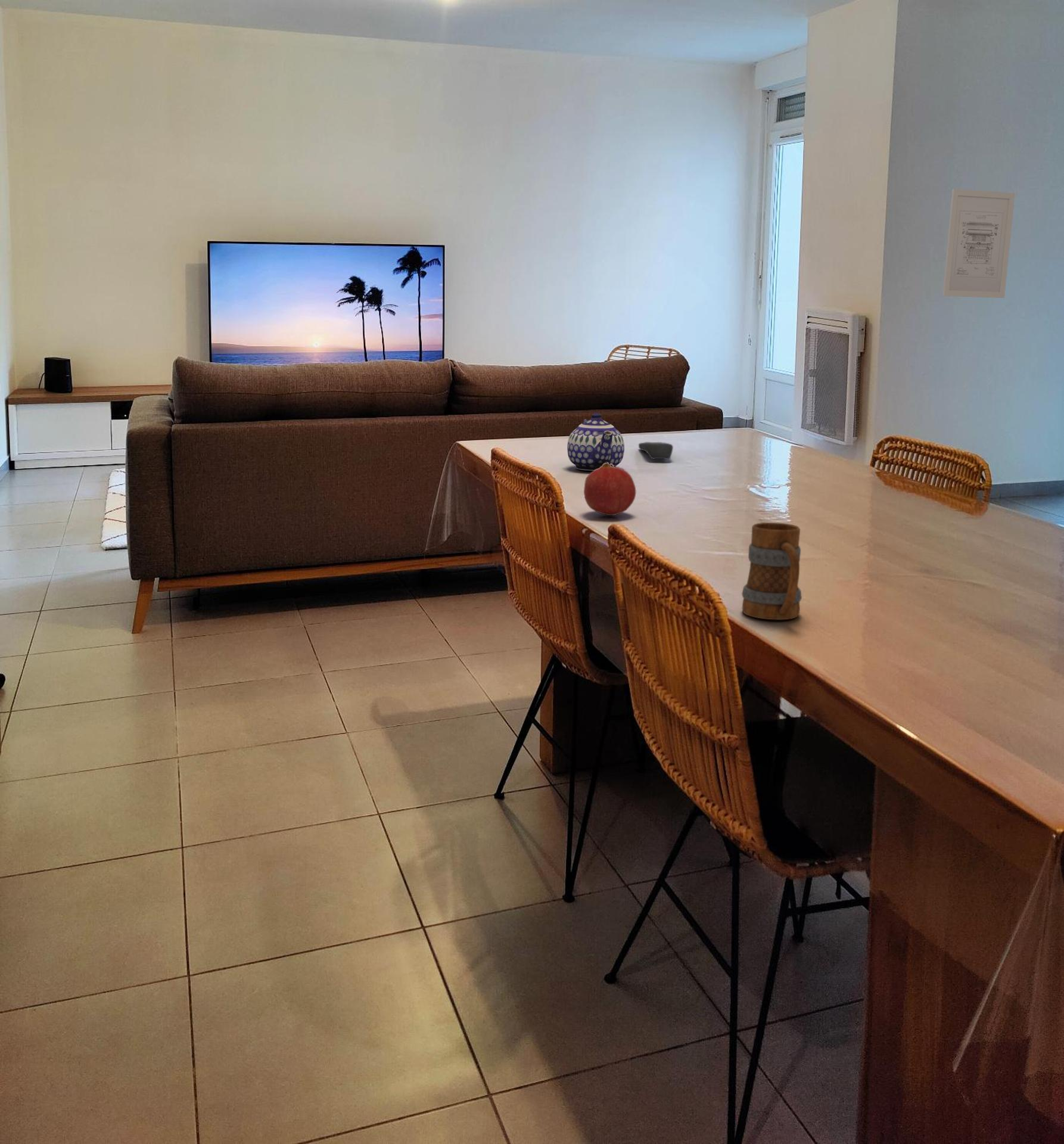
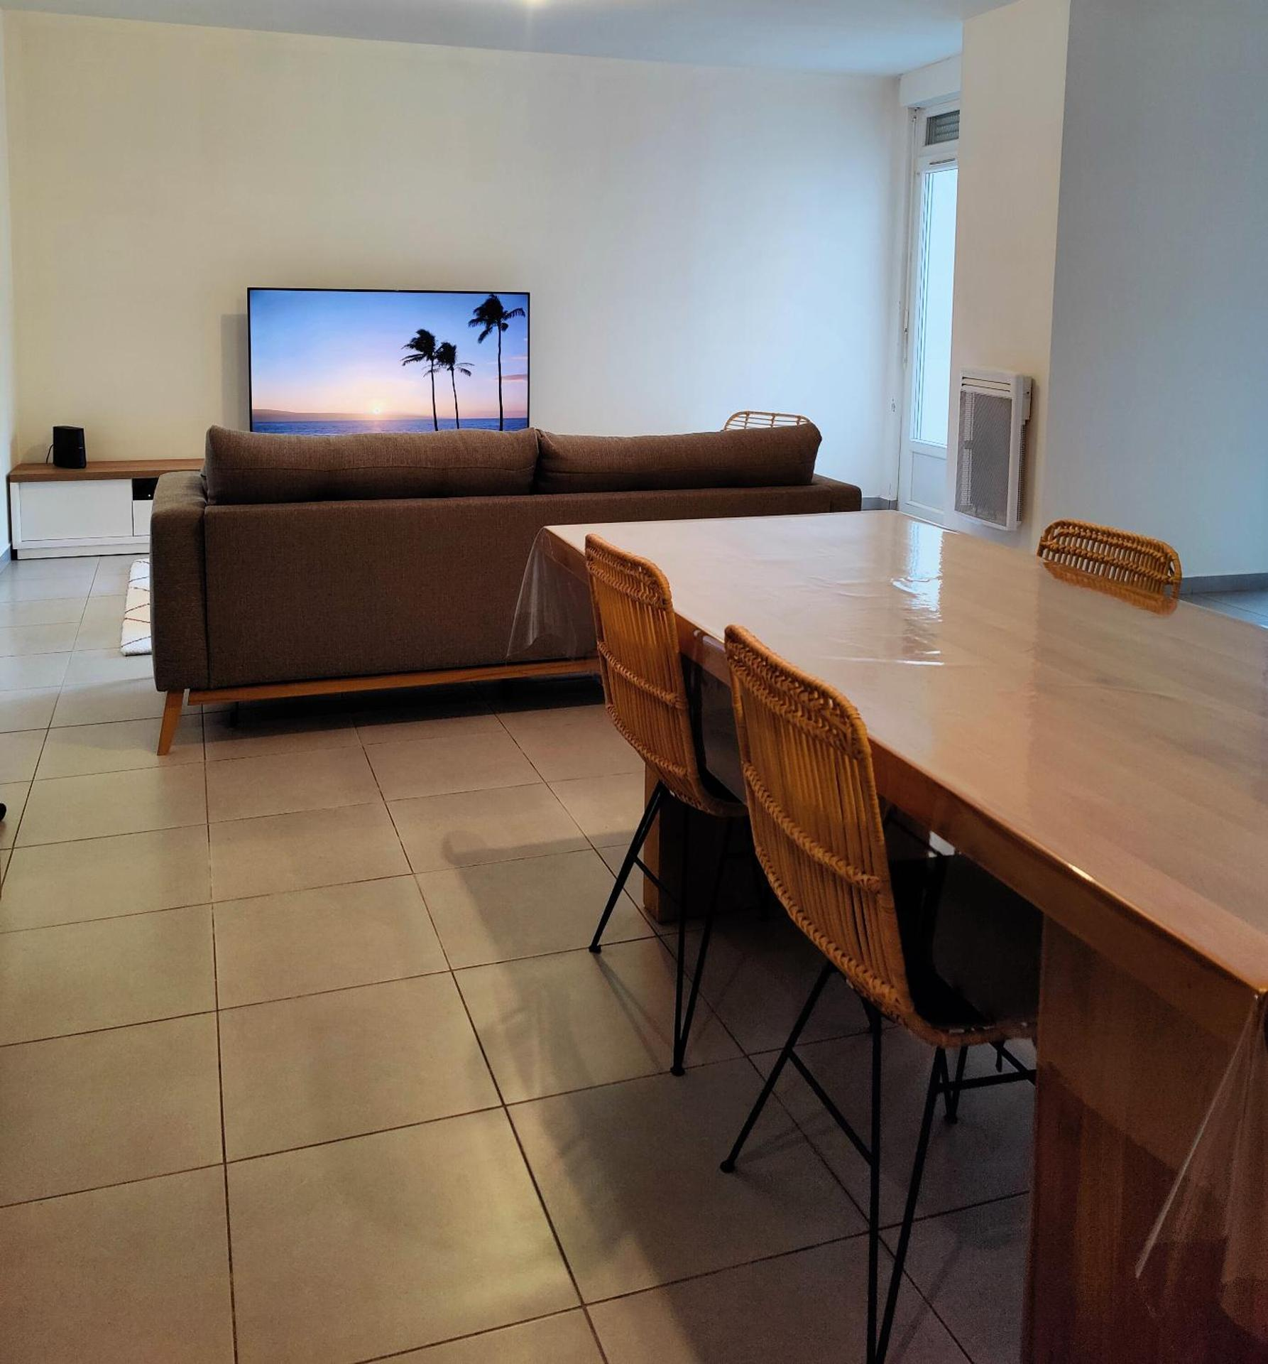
- wall art (978, 244)
- teapot (595, 441)
- fruit (608, 489)
- remote control (655, 447)
- mug (778, 572)
